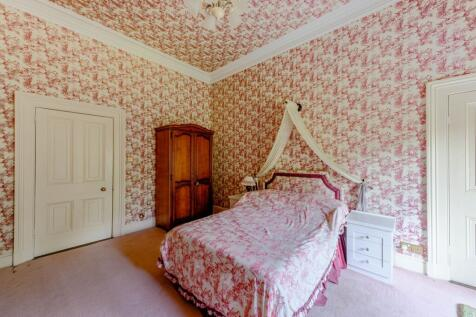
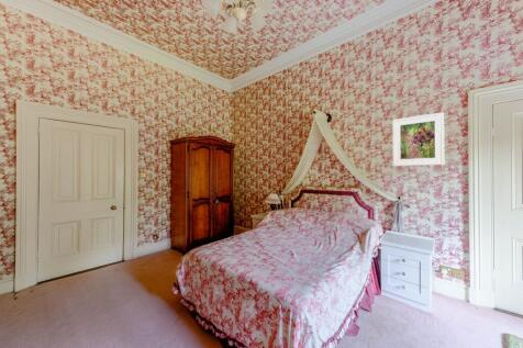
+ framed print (416, 141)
